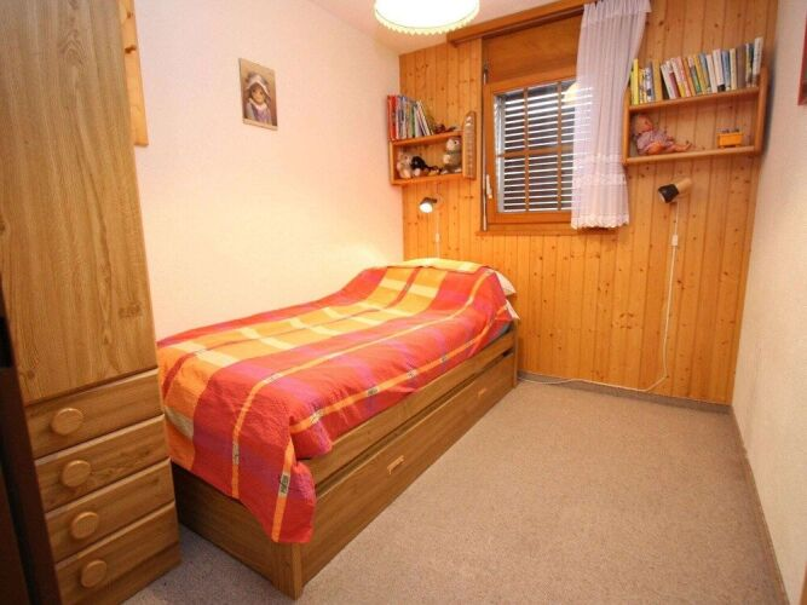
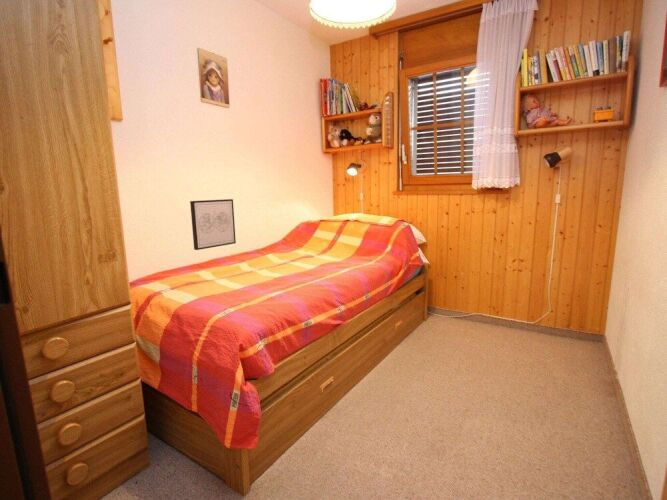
+ wall art (214, 223)
